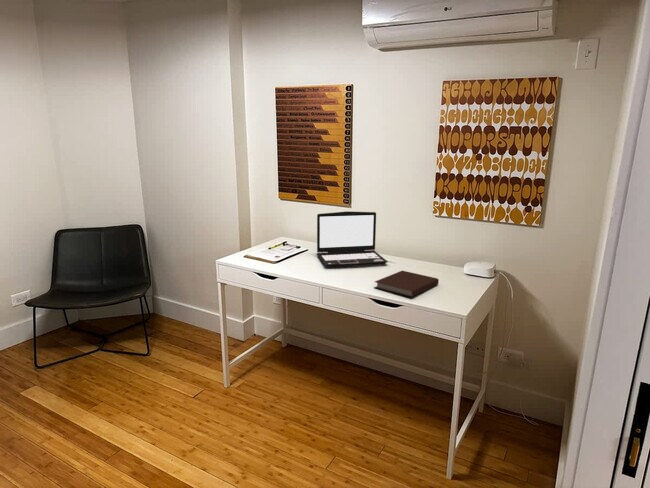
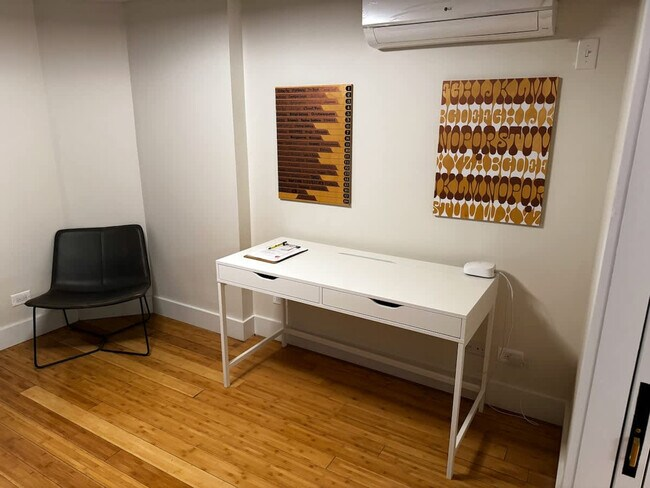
- laptop (351, 238)
- notebook (406, 283)
